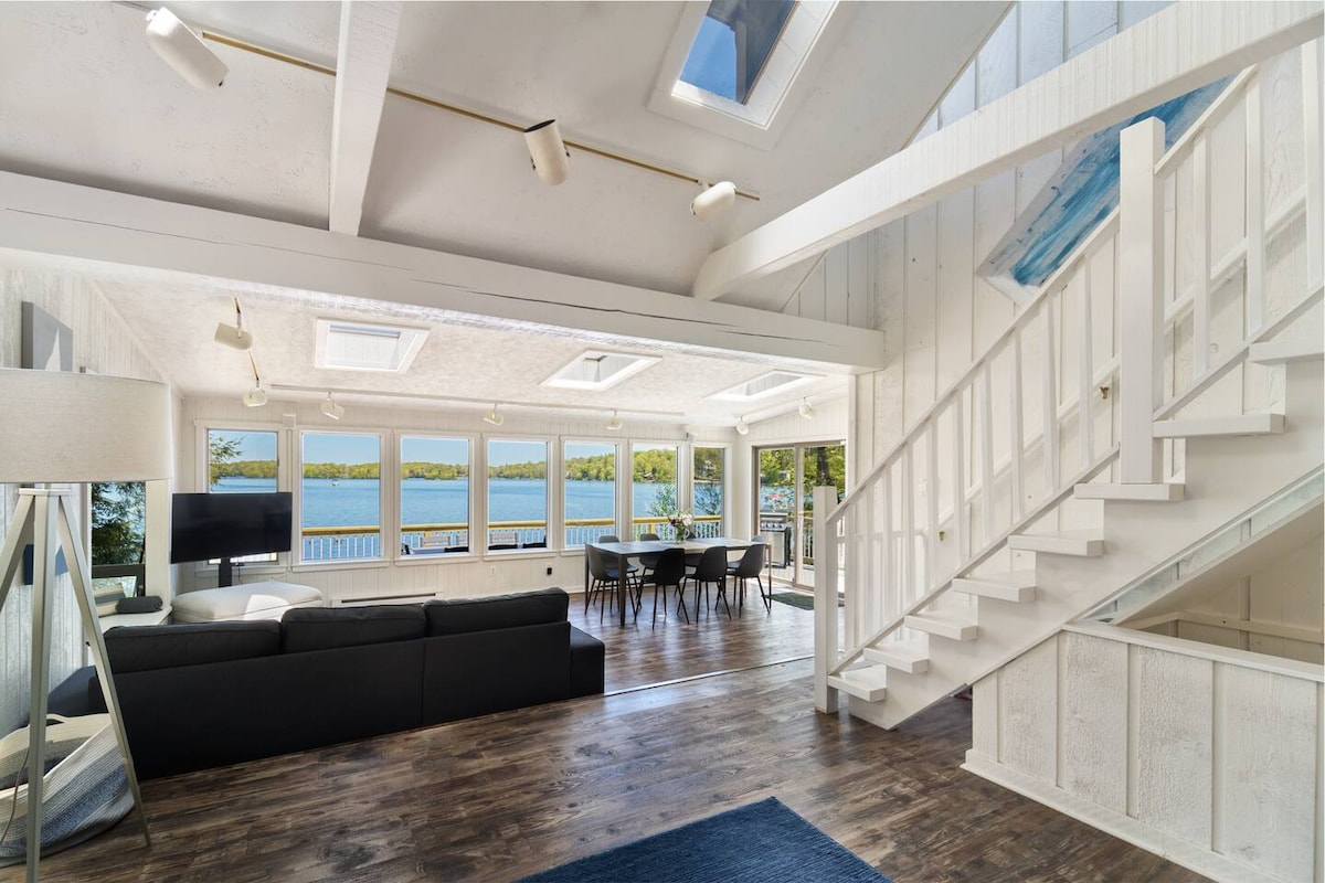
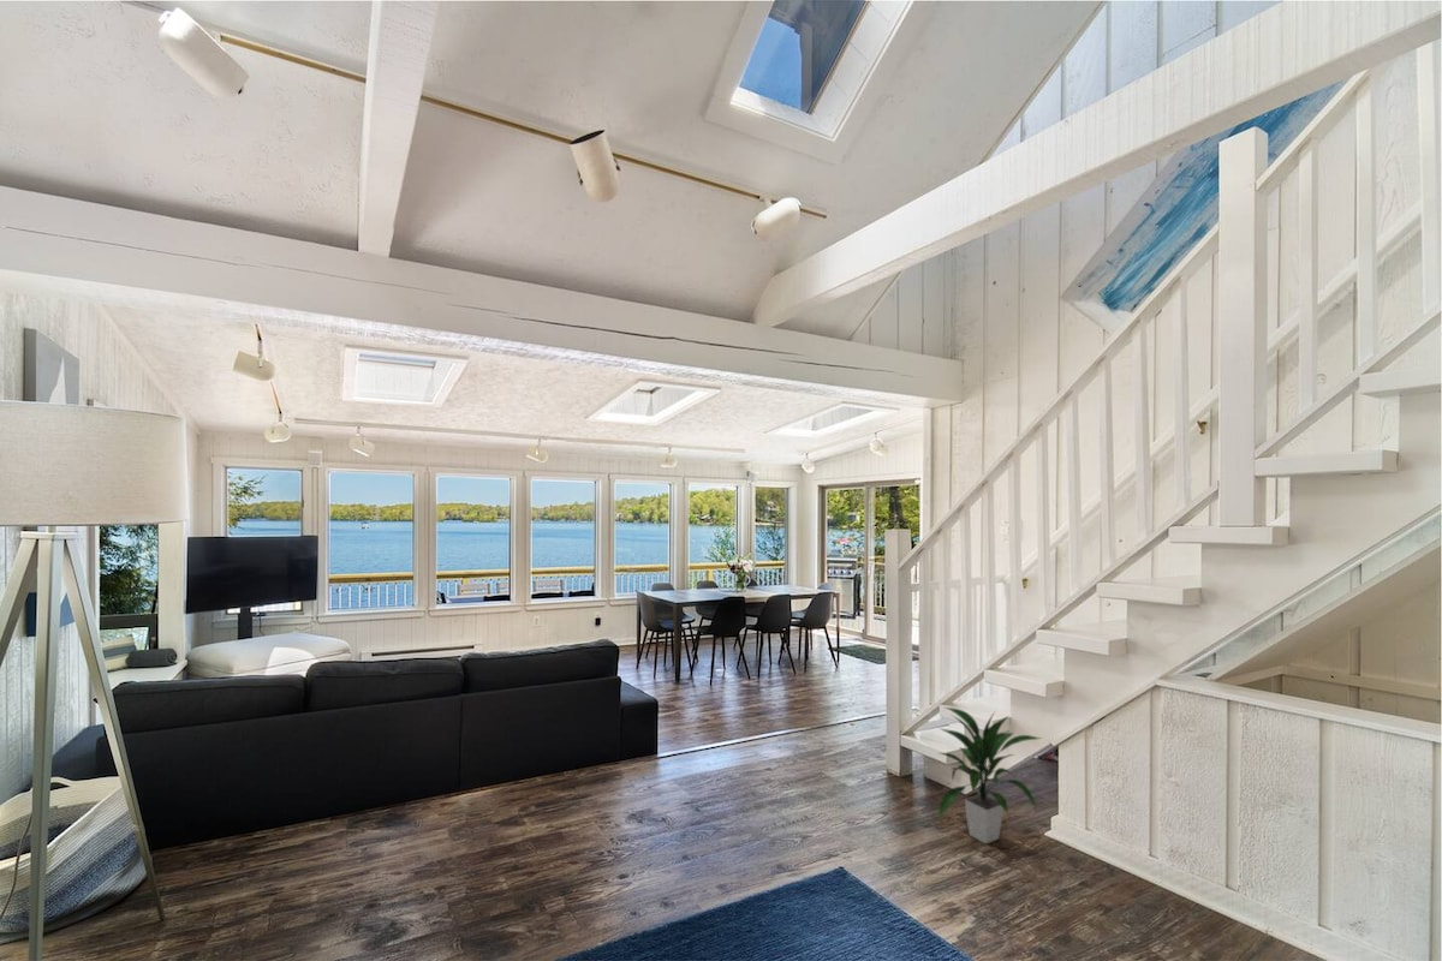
+ indoor plant (979, 770)
